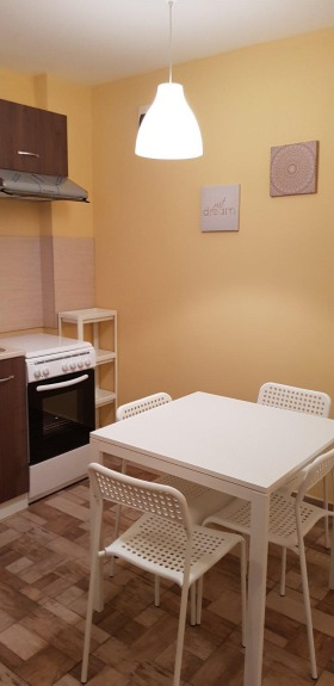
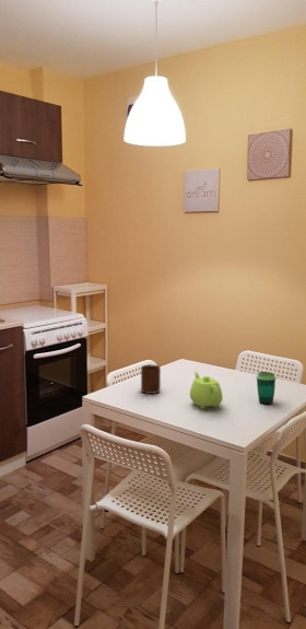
+ cup (266, 387)
+ cup (149, 377)
+ teapot (204, 389)
